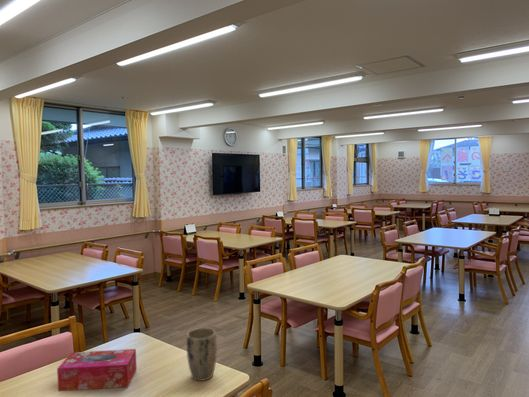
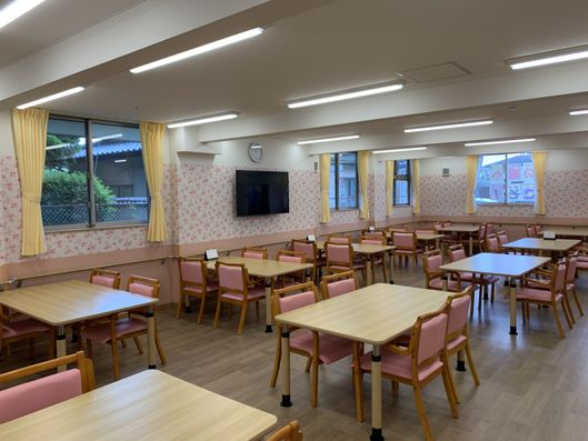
- tissue box (98, 369)
- plant pot (201, 354)
